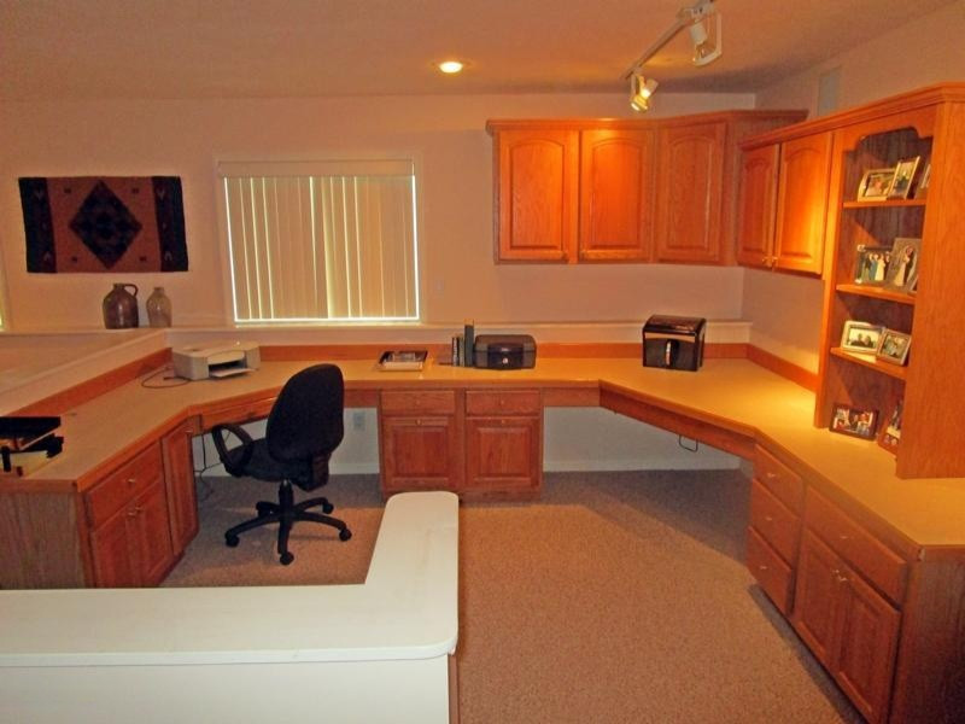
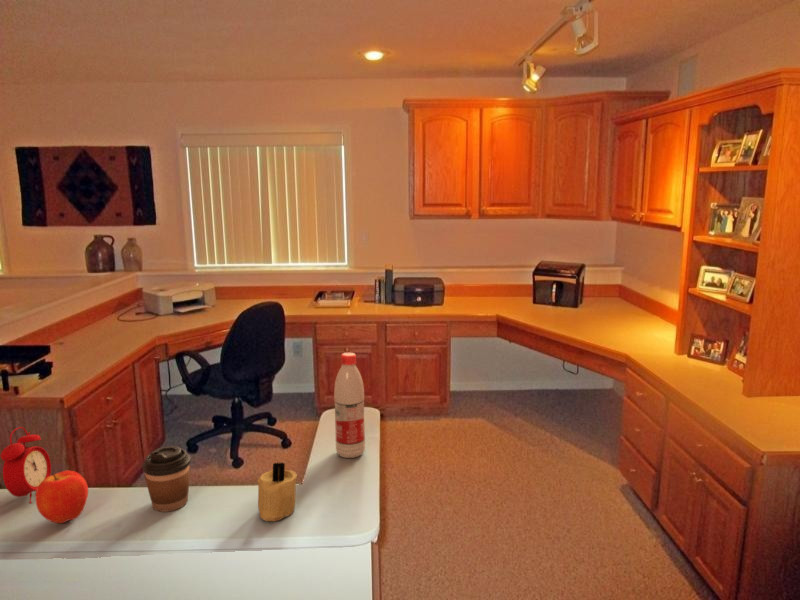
+ coffee cup (168, 475)
+ candle (275, 488)
+ apple (62, 496)
+ alarm clock (26, 462)
+ water bottle (349, 404)
